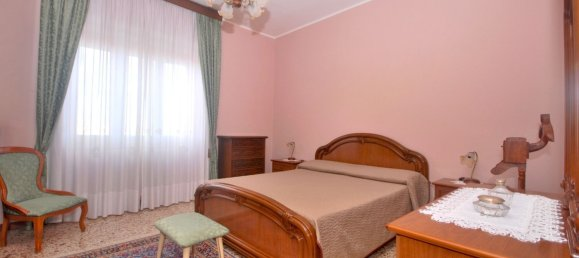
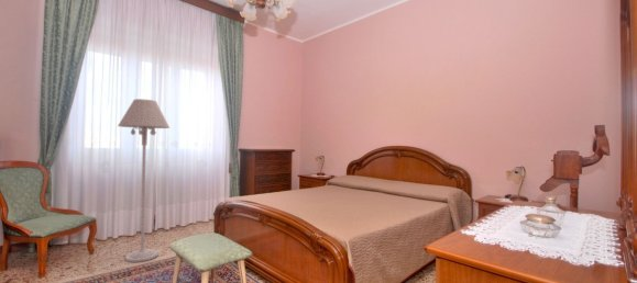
+ floor lamp (143, 178)
